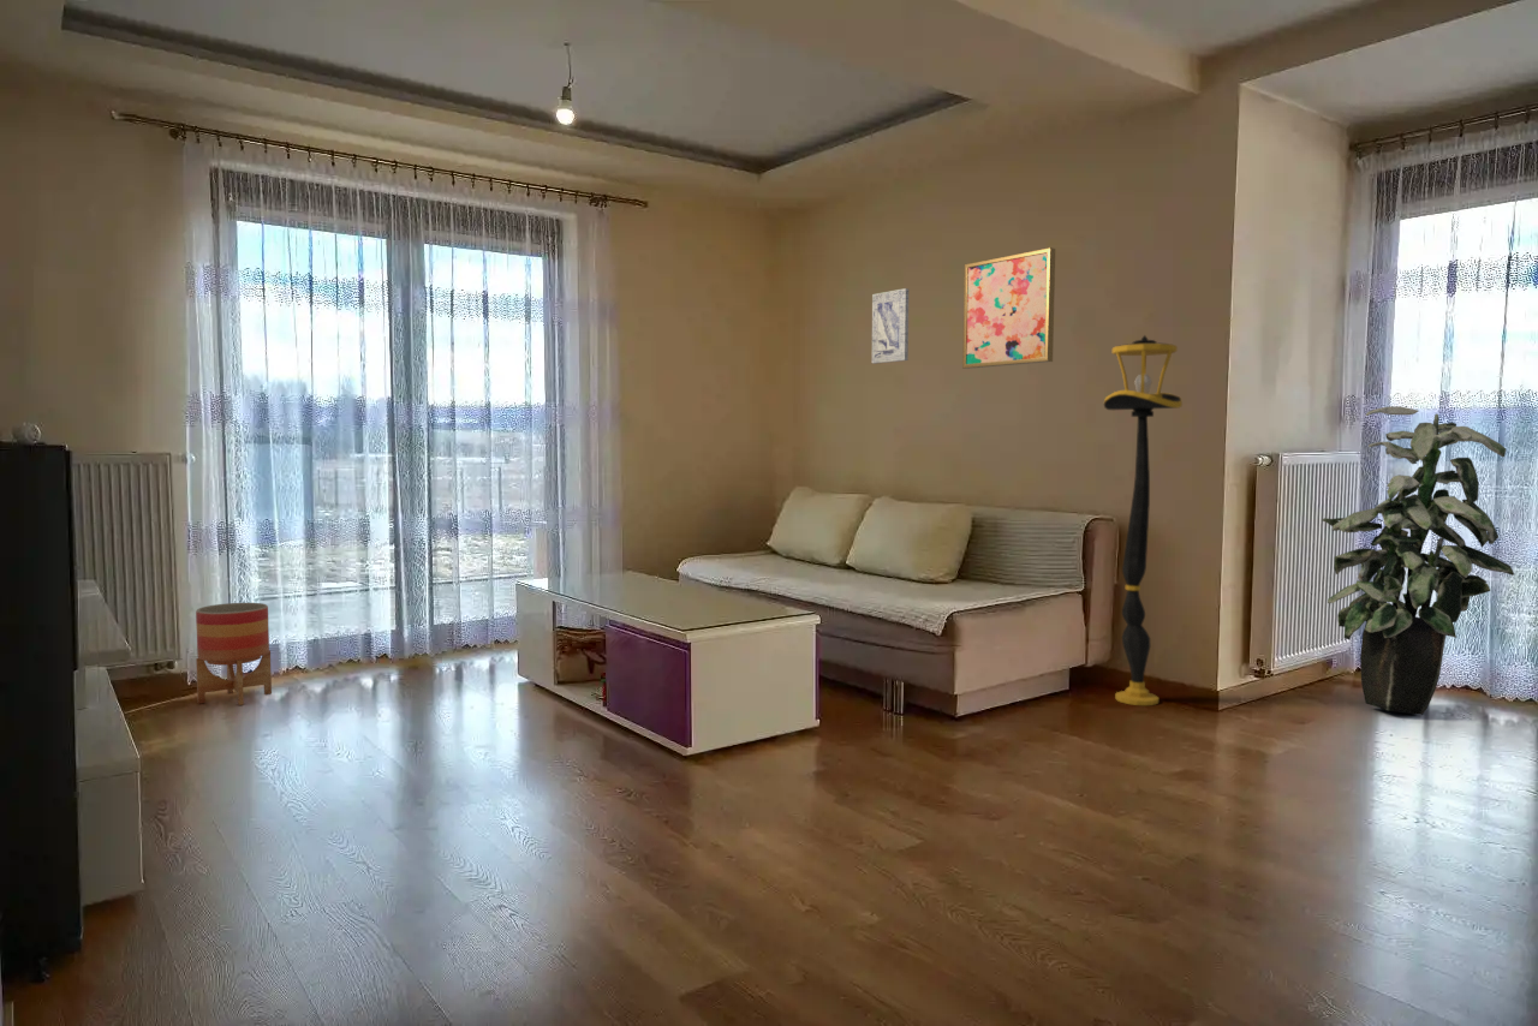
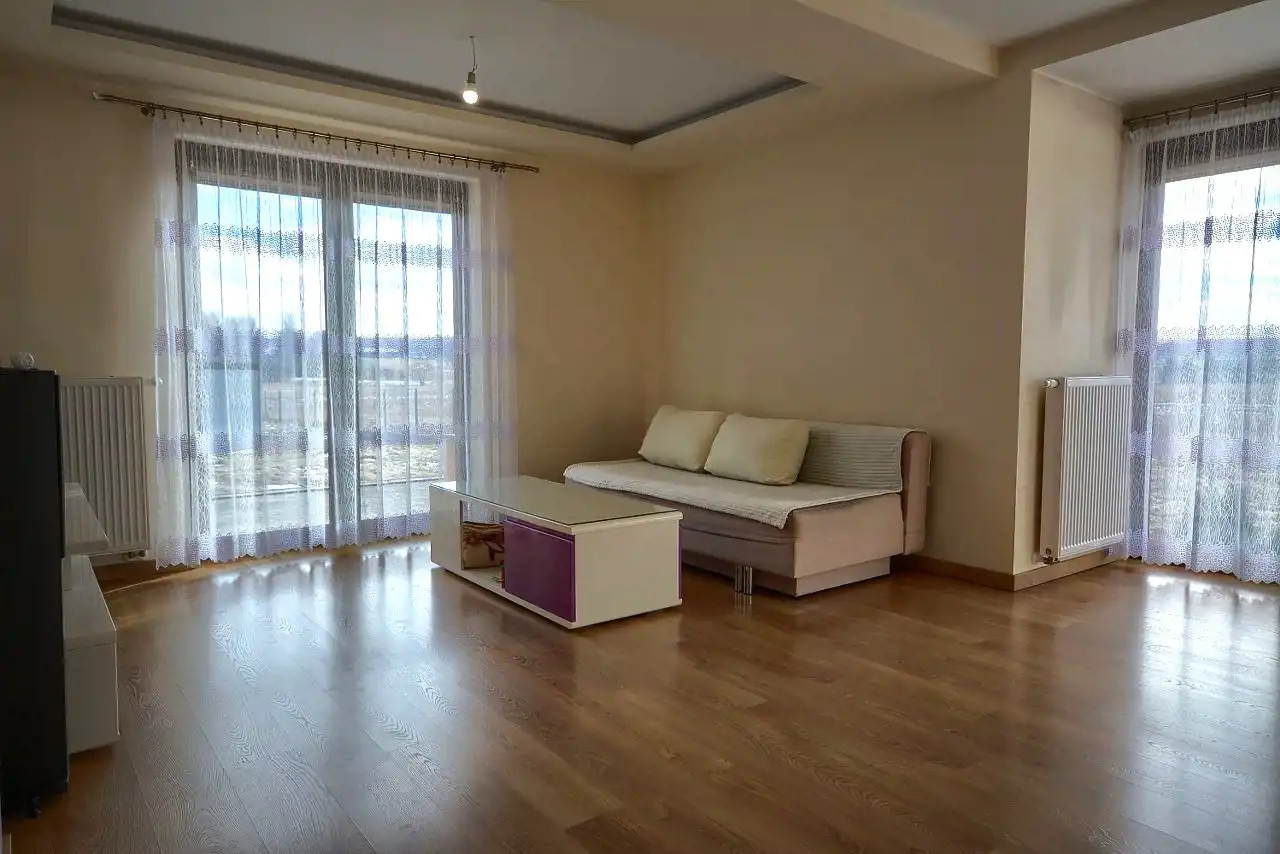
- floor lamp (1138, 520)
- indoor plant (1406, 559)
- wall art (889, 327)
- wall art (1006, 311)
- planter (233, 652)
